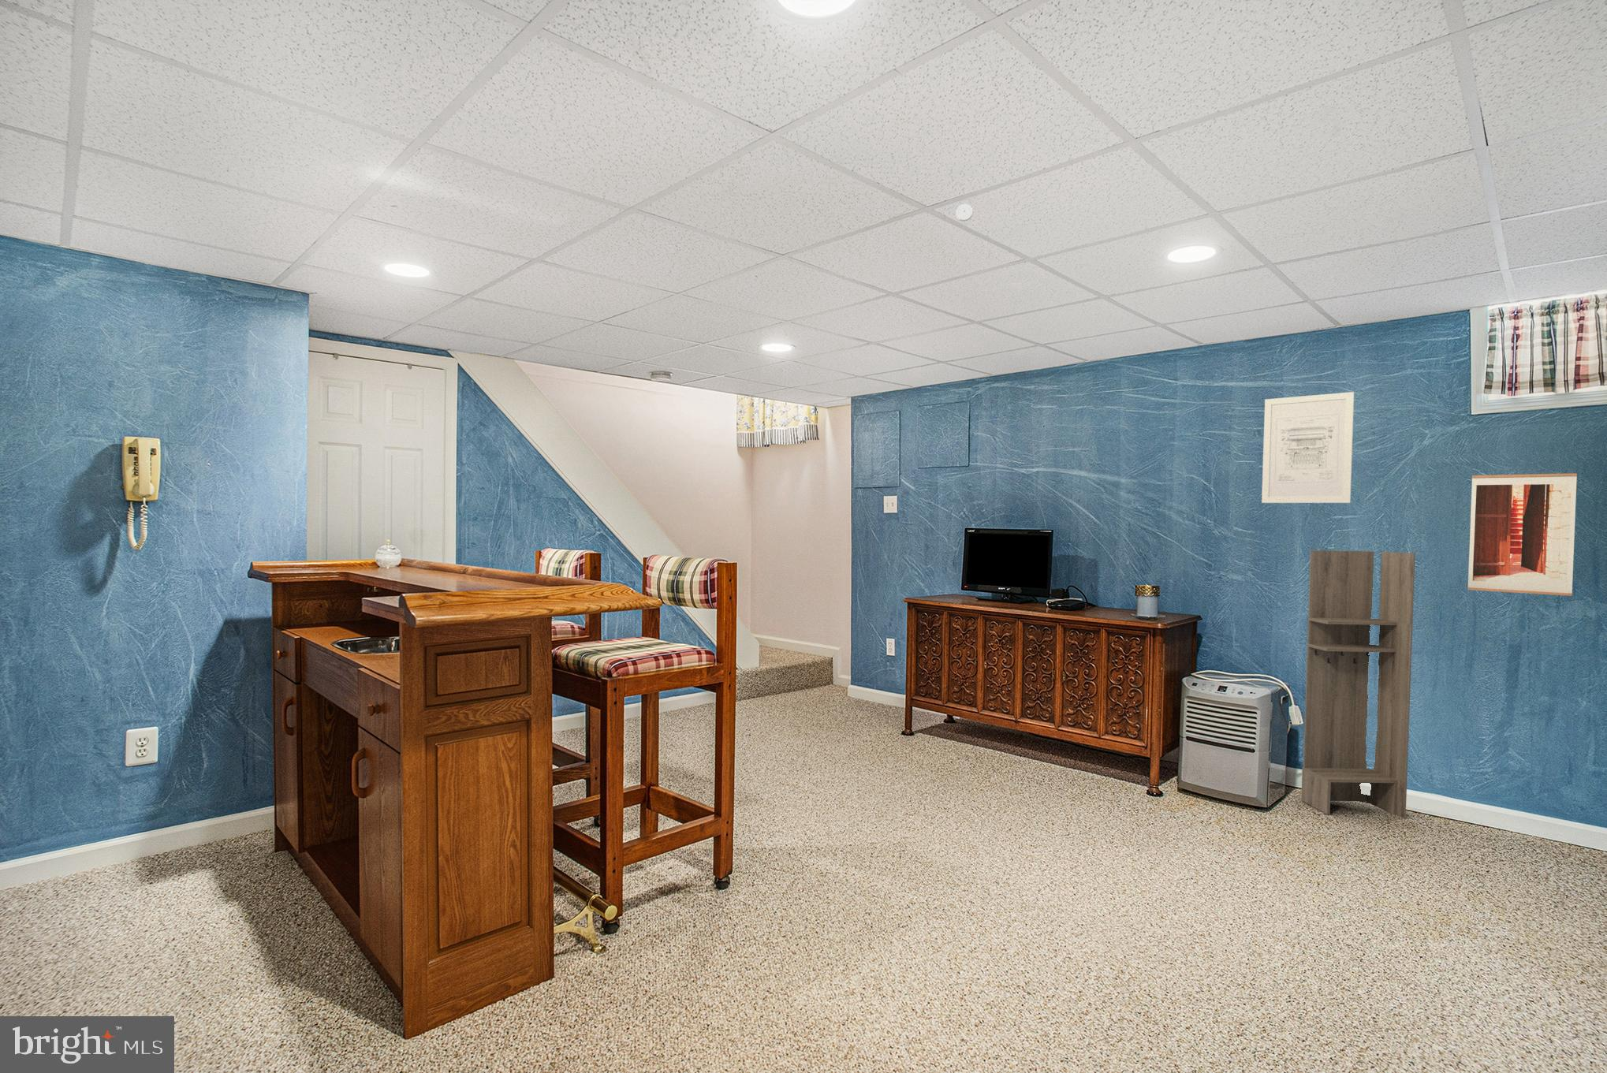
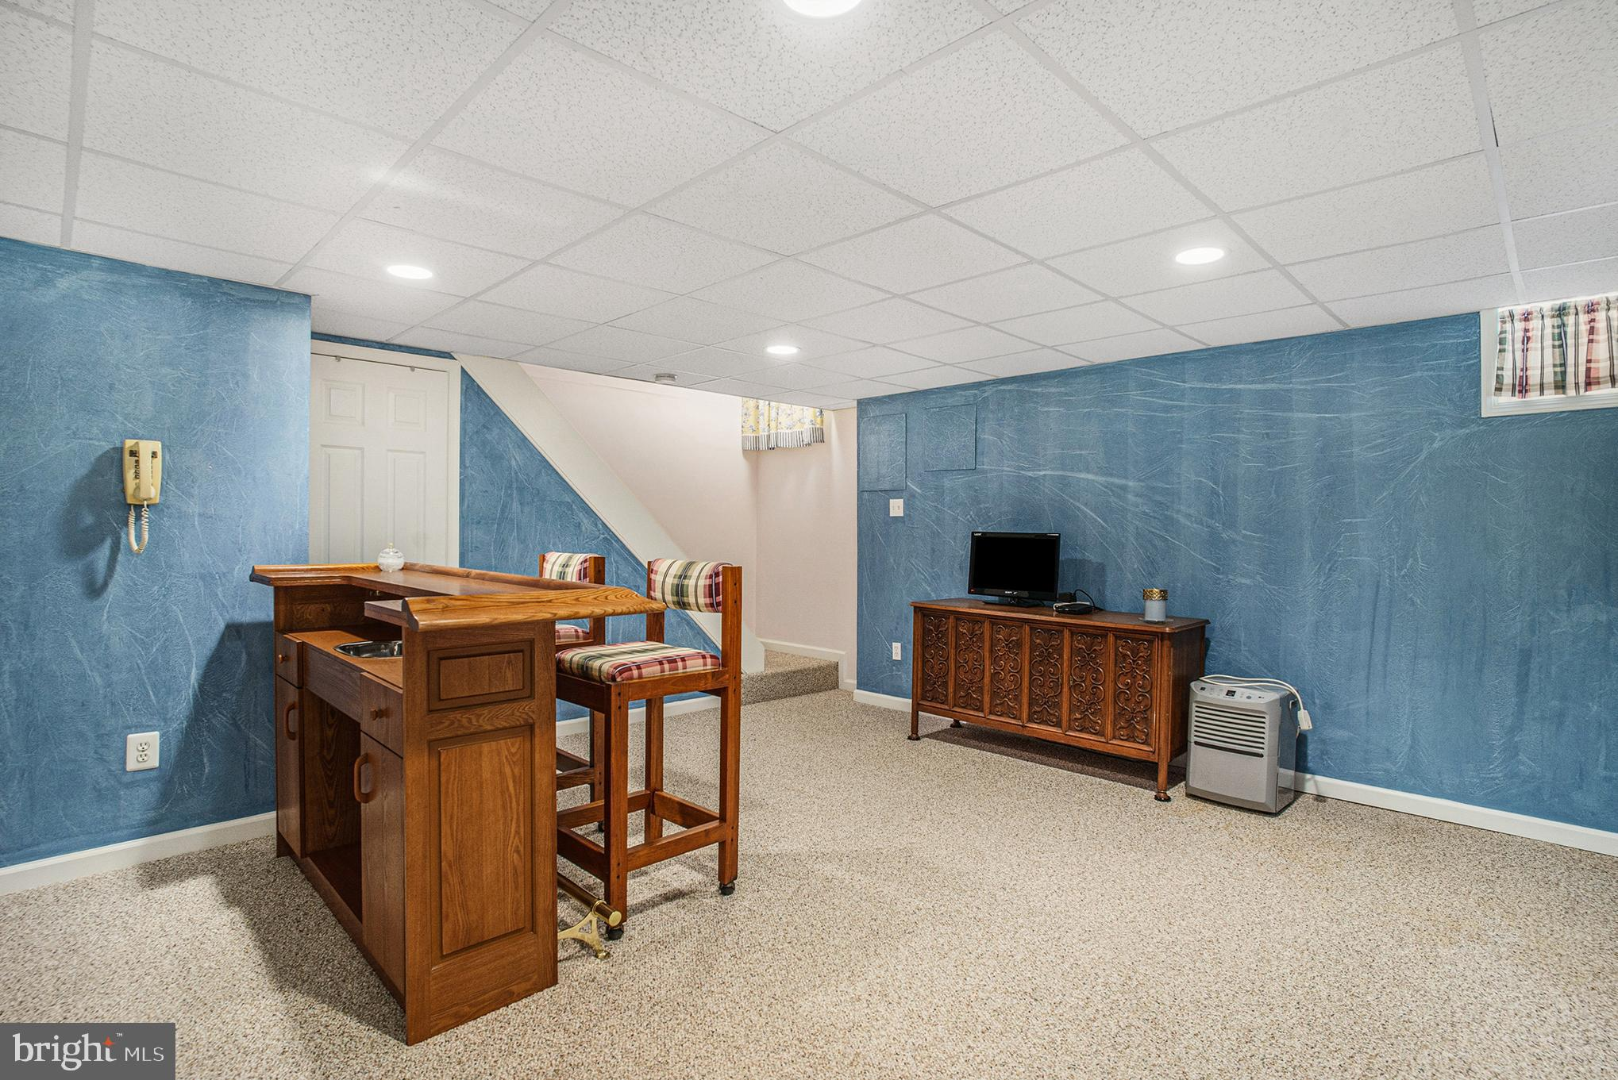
- wall art (1305, 449)
- shelf (1357, 680)
- wall art (1521, 533)
- smoke detector (964, 213)
